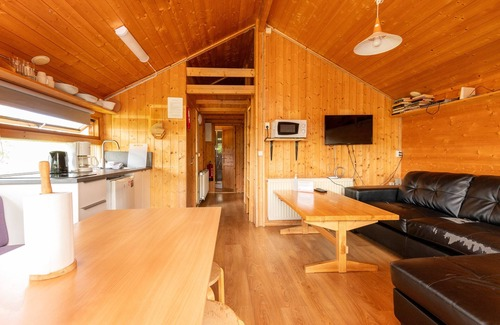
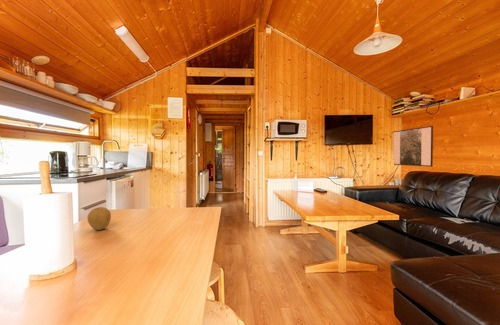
+ fruit (99, 218)
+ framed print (410, 147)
